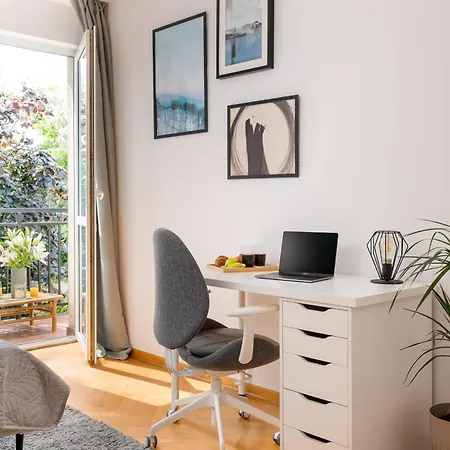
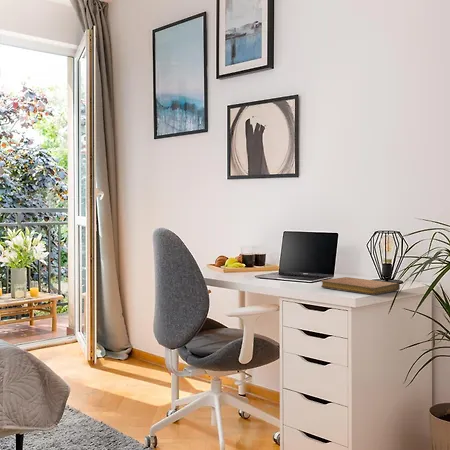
+ notebook (359, 285)
